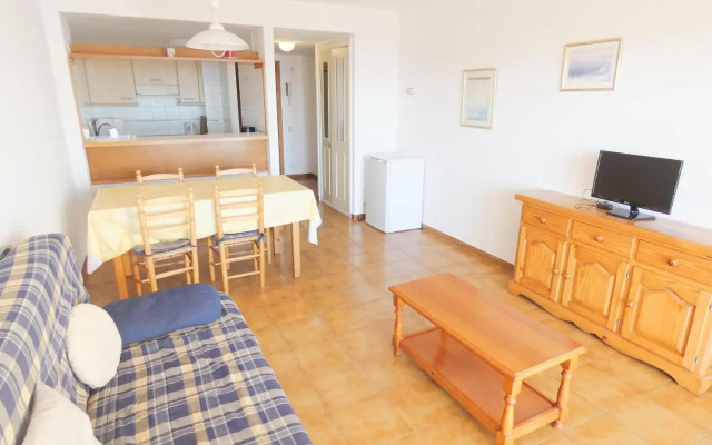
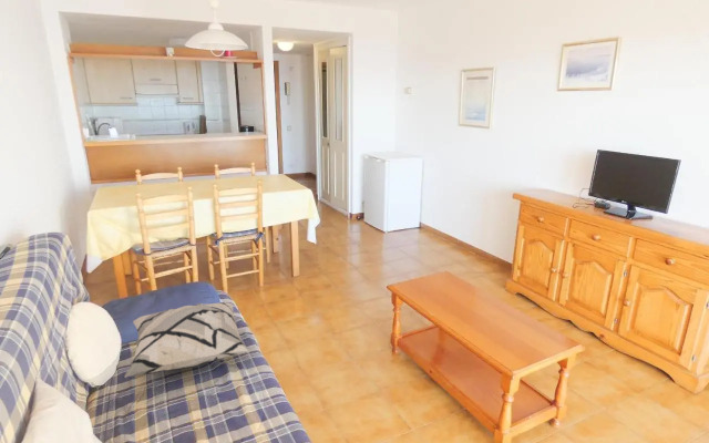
+ decorative pillow (187, 334)
